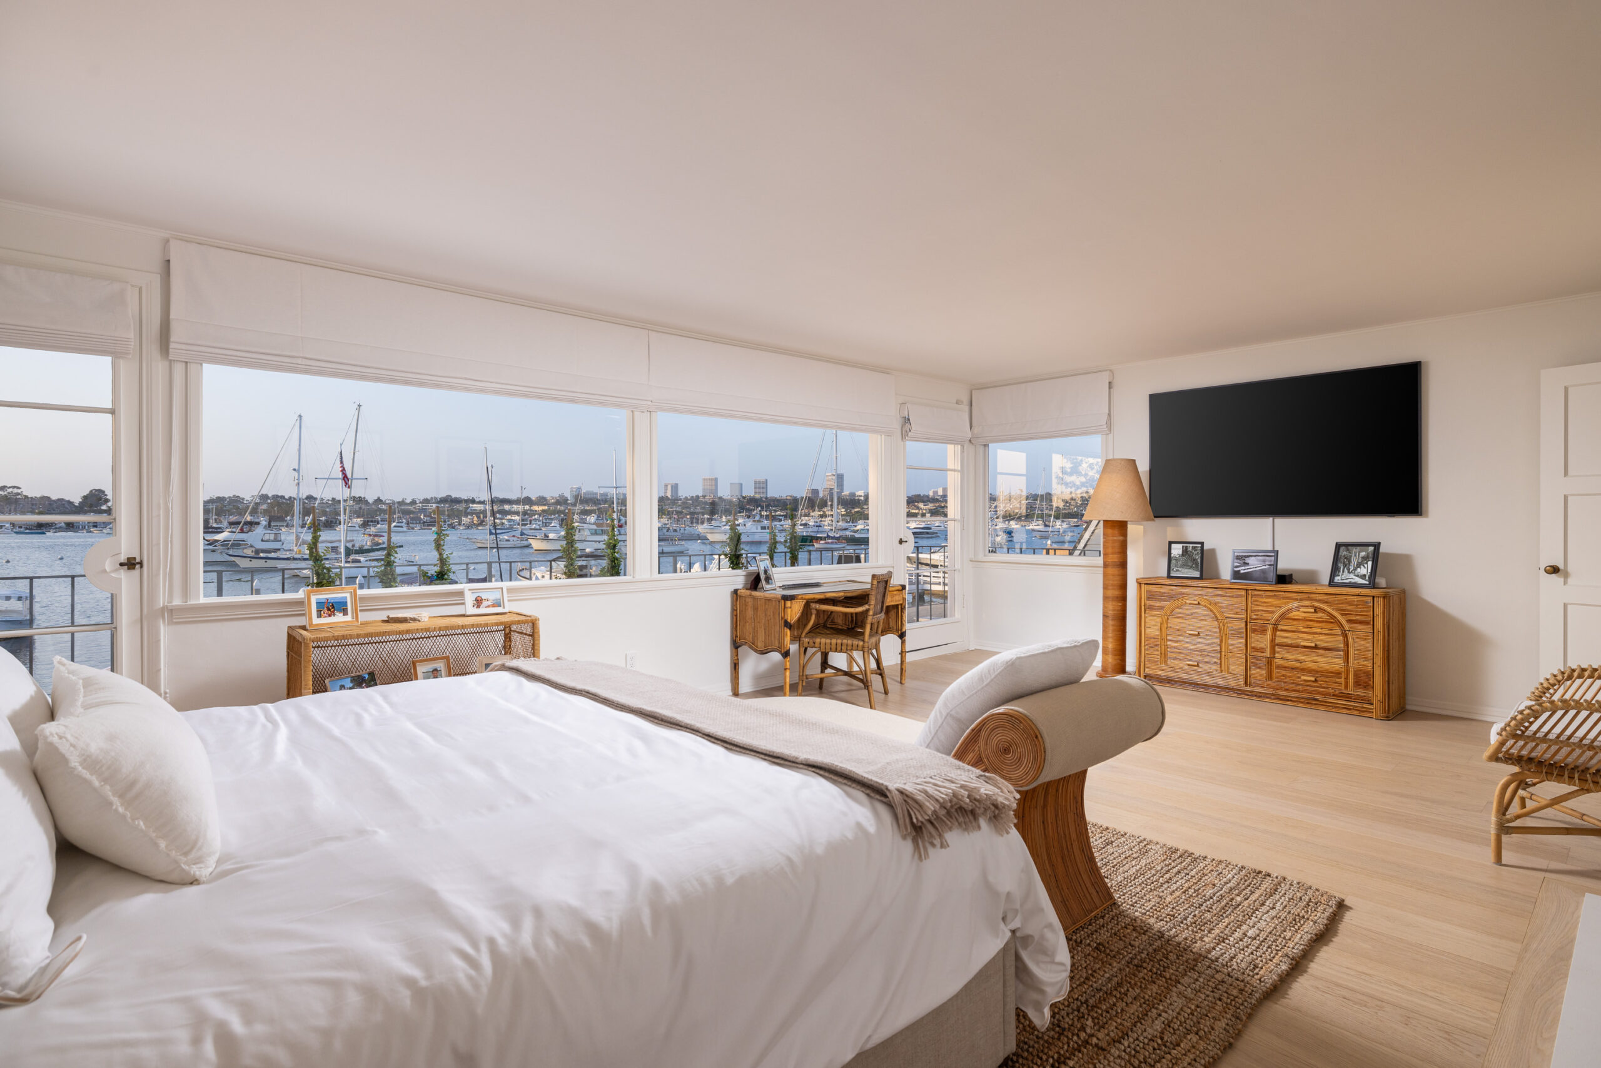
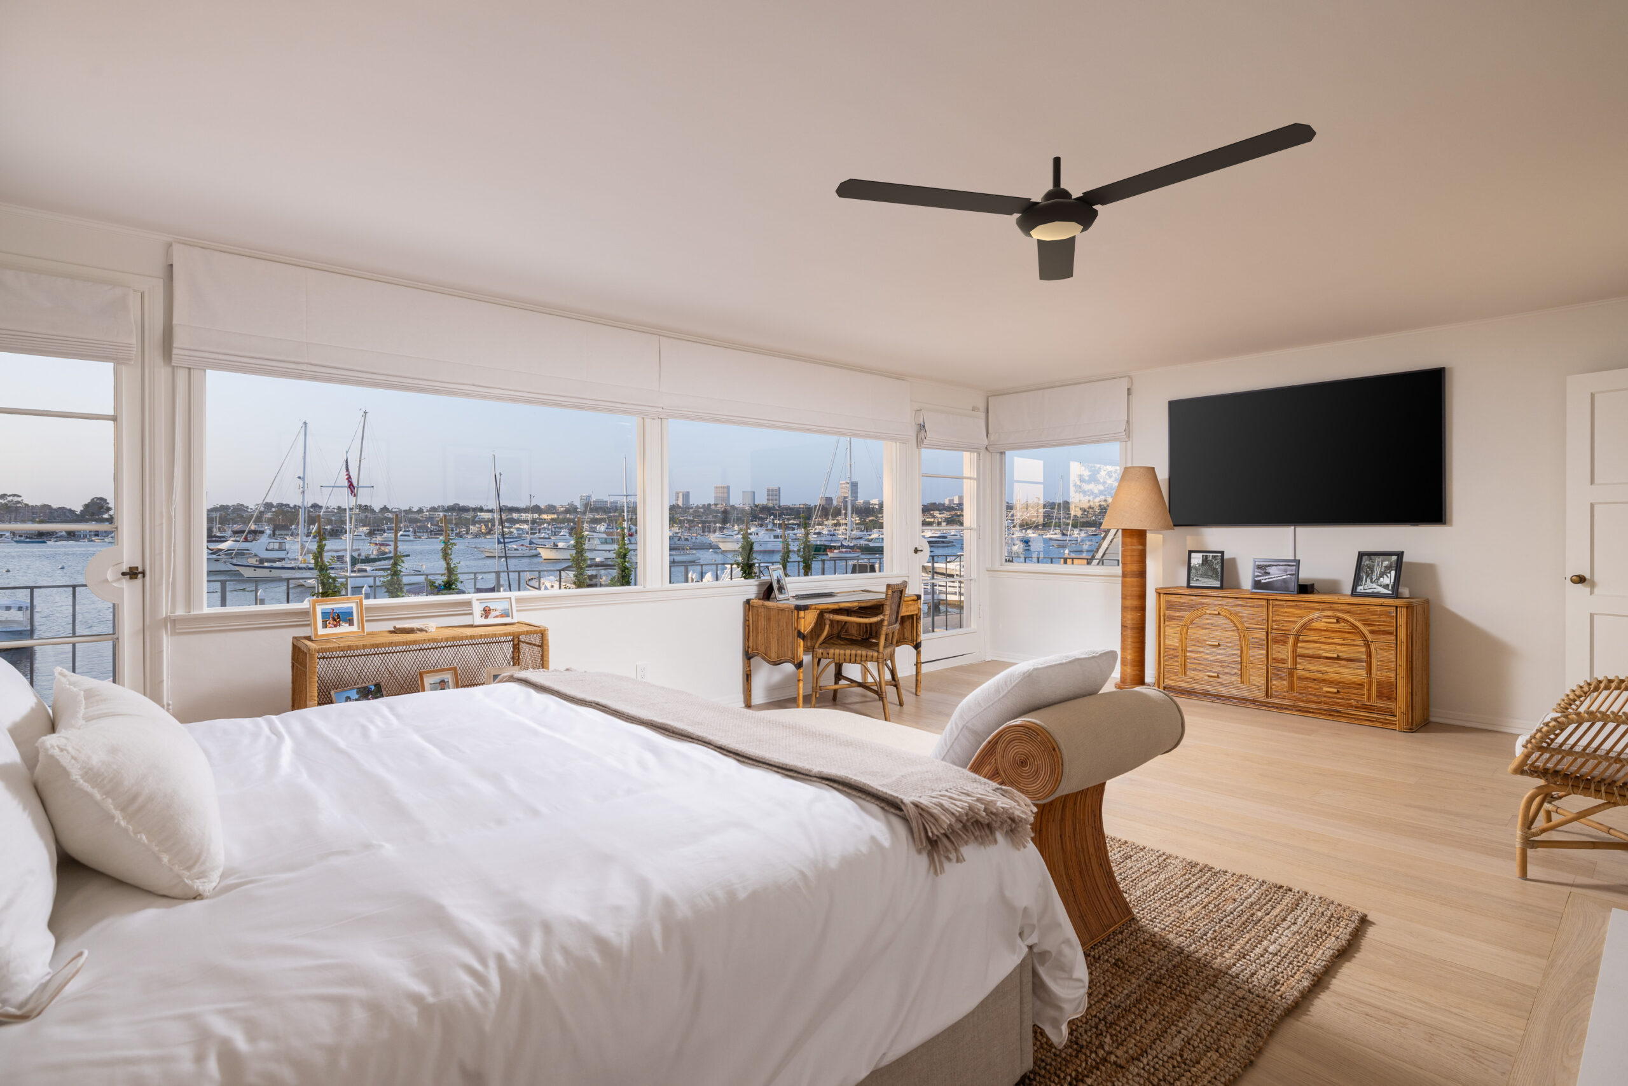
+ ceiling fan (1056, 215)
